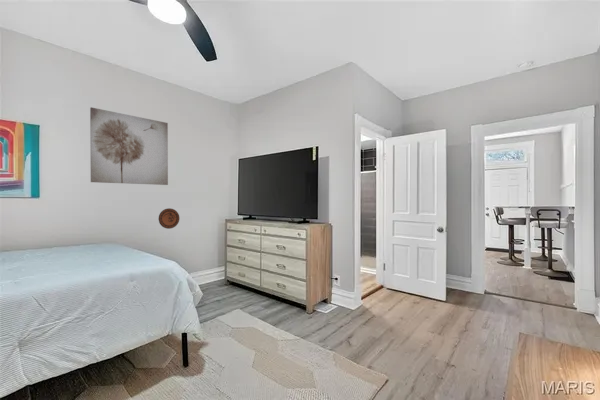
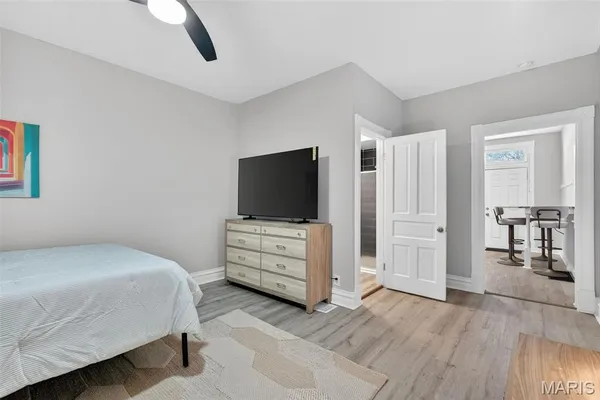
- wall art (132, 149)
- decorative plate (169, 218)
